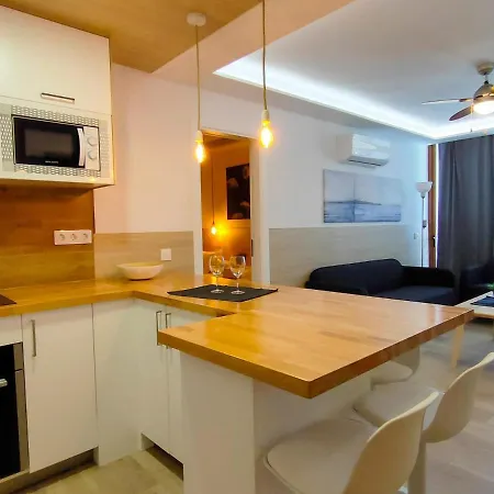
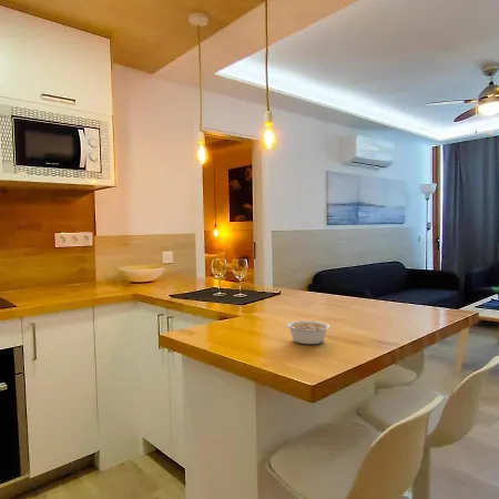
+ legume (309, 332)
